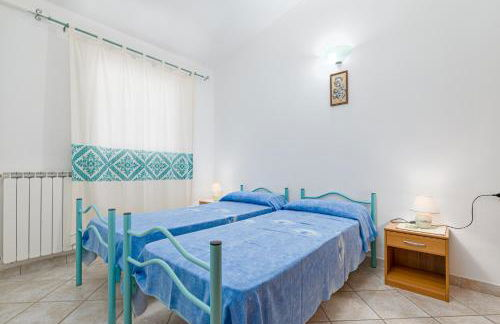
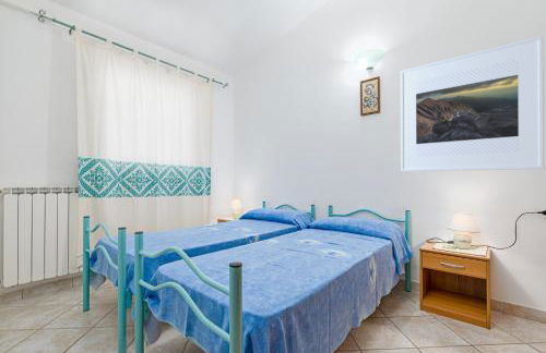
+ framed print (462, 112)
